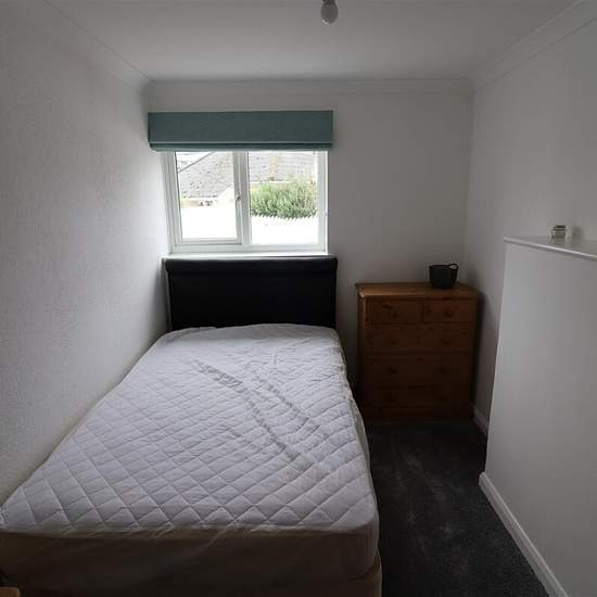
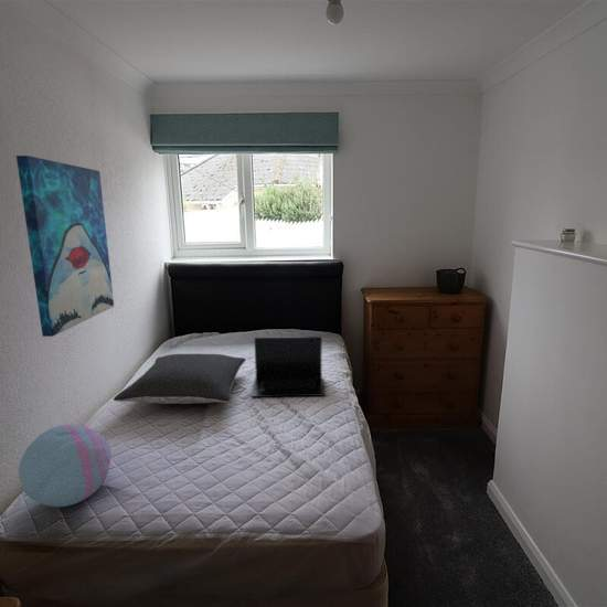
+ wall art (74, 245)
+ pillow (188, 376)
+ laptop (288, 365)
+ cushion (68, 462)
